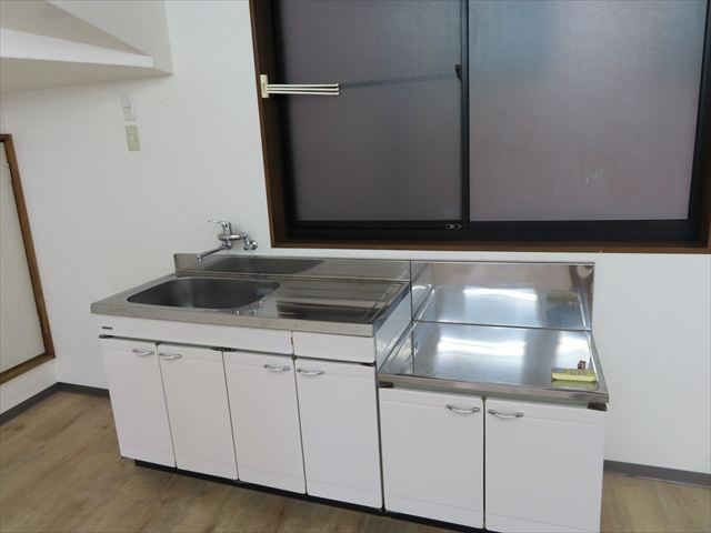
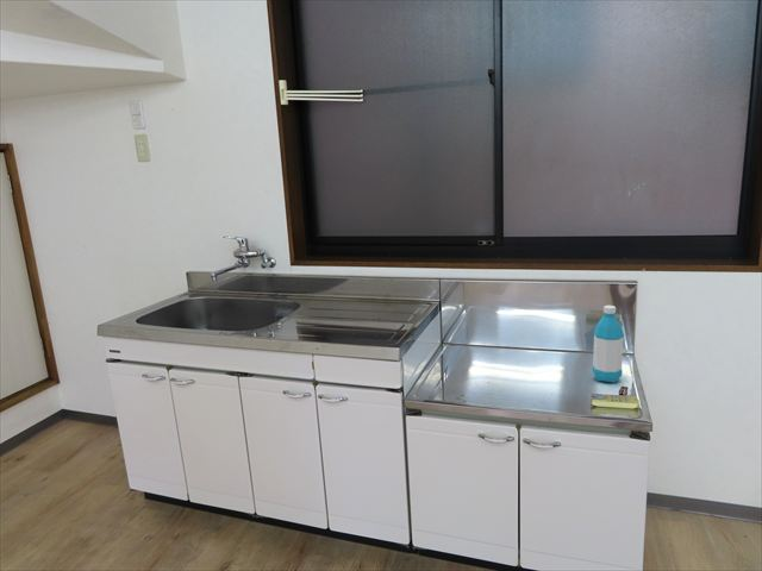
+ water bottle (607, 343)
